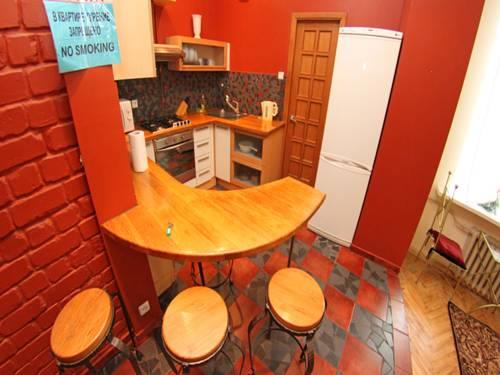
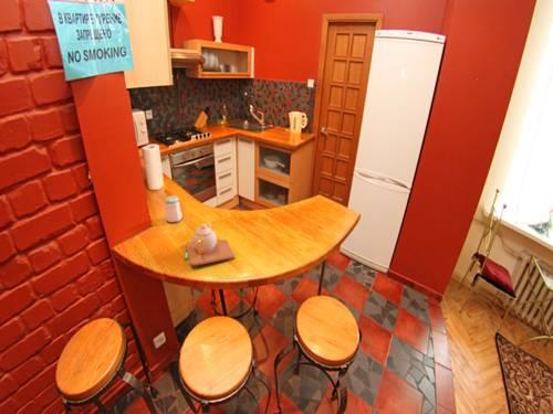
+ salt shaker (173, 209)
+ teapot (208, 237)
